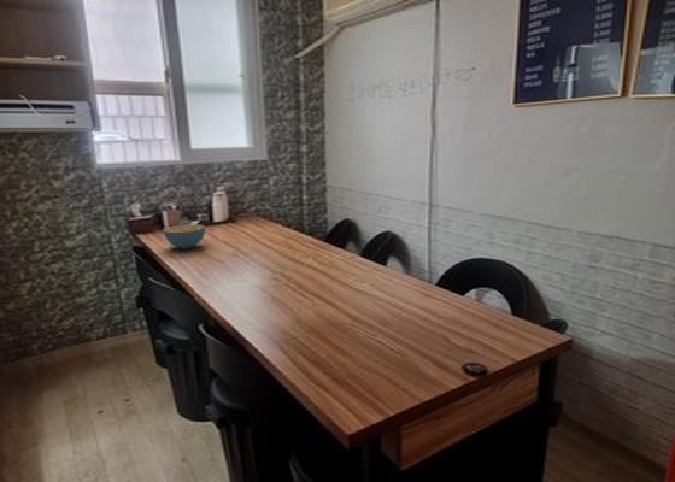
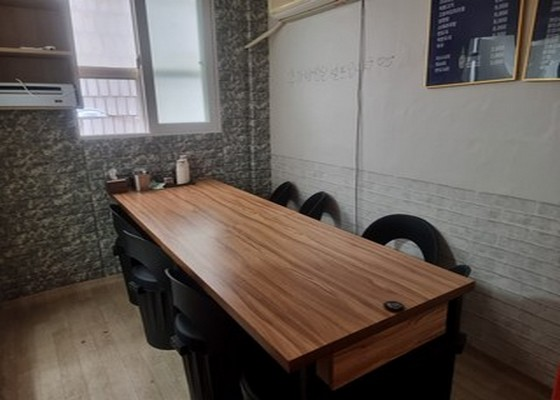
- cereal bowl (184, 237)
